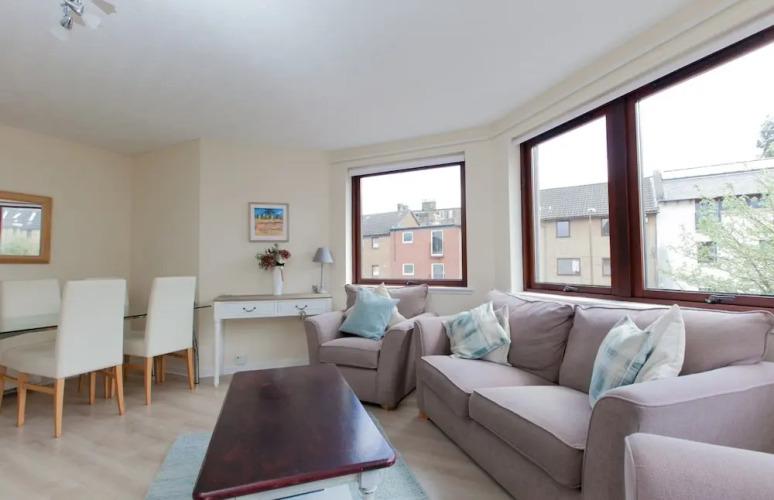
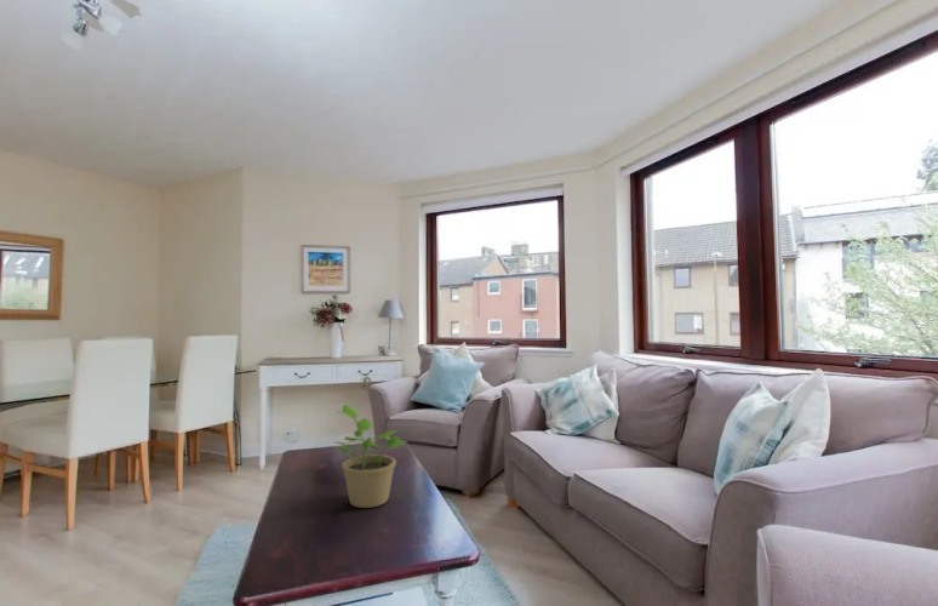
+ potted plant (371, 454)
